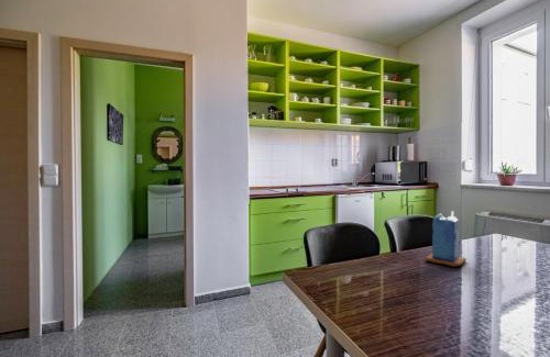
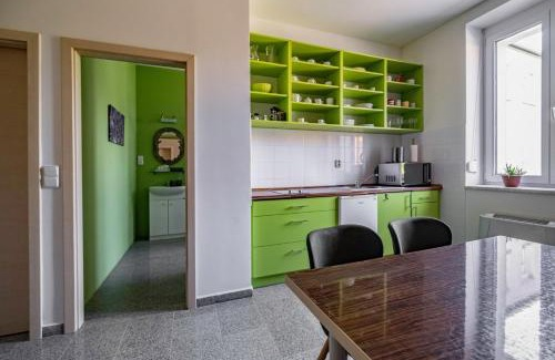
- candle (444, 235)
